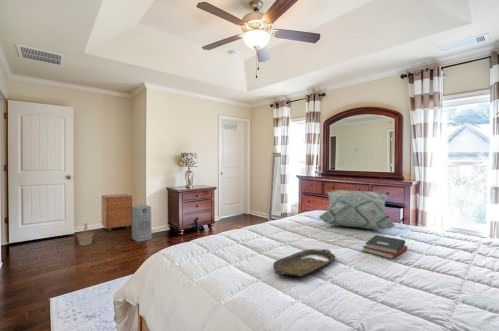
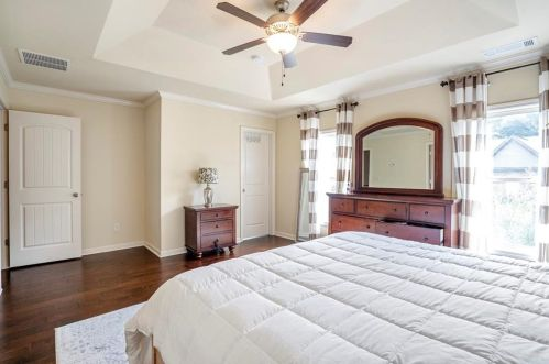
- basket (85, 233)
- decorative pillow (355, 208)
- hardback book (385, 245)
- air purifier (141, 222)
- cabinet (116, 211)
- serving tray (305, 262)
